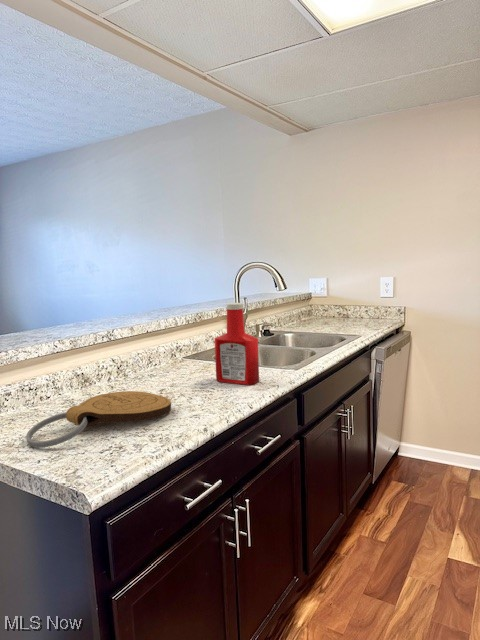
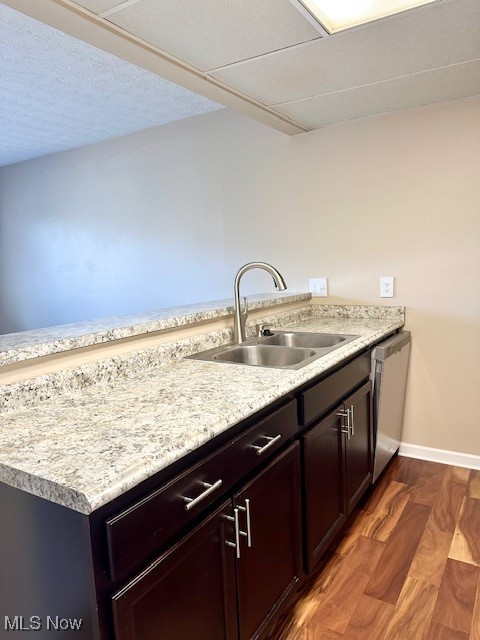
- soap bottle (236, 342)
- key chain (100, 412)
